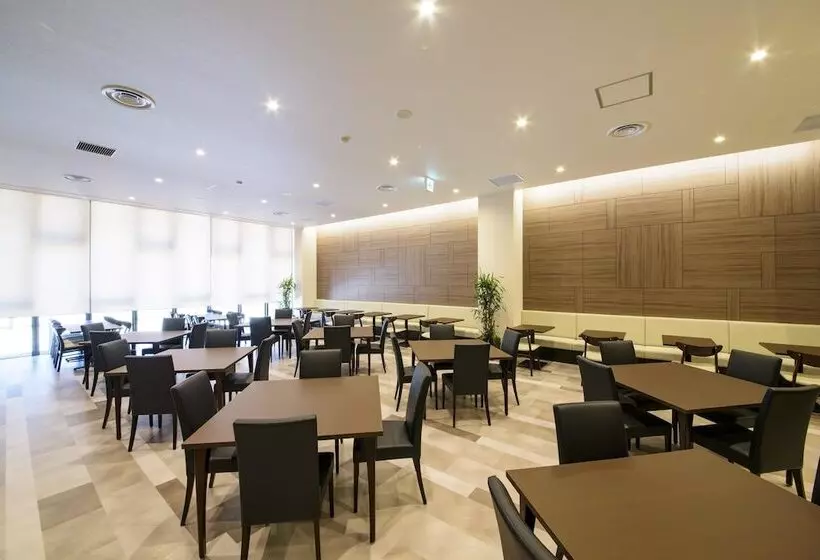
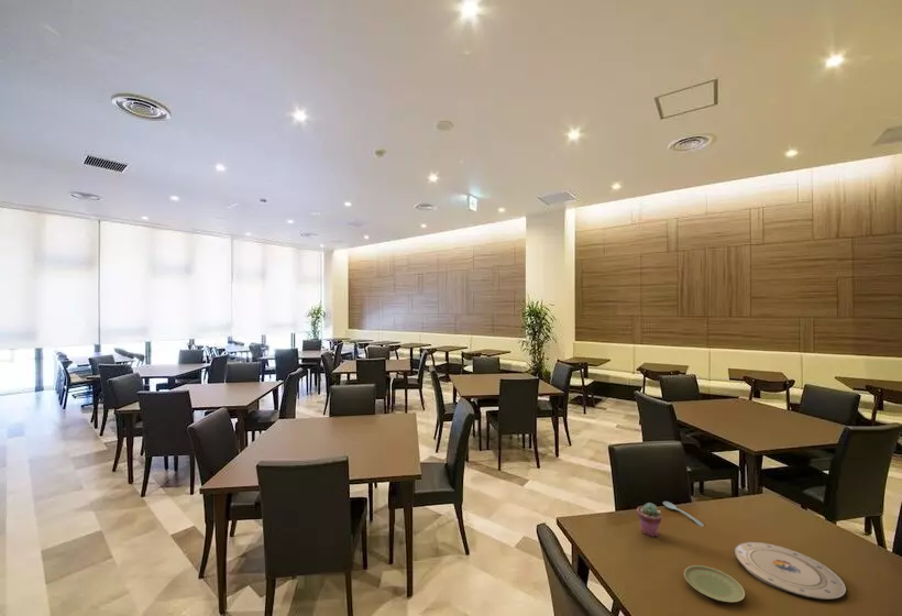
+ plate (713, 585)
+ potted succulent (649, 517)
+ plate (785, 569)
+ spoon (682, 512)
